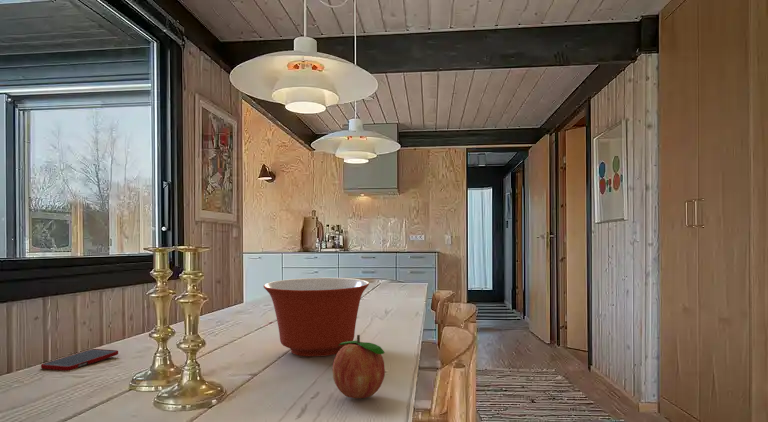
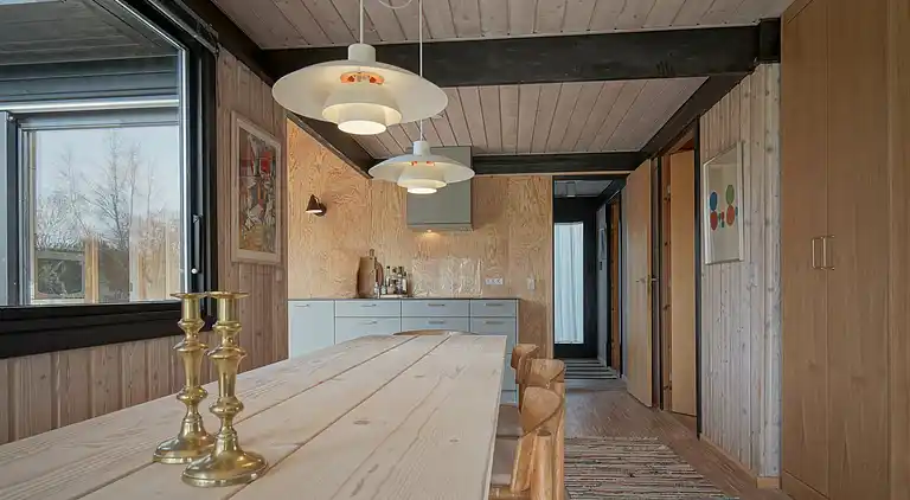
- fruit (358, 365)
- mixing bowl (317, 316)
- cell phone (81, 359)
